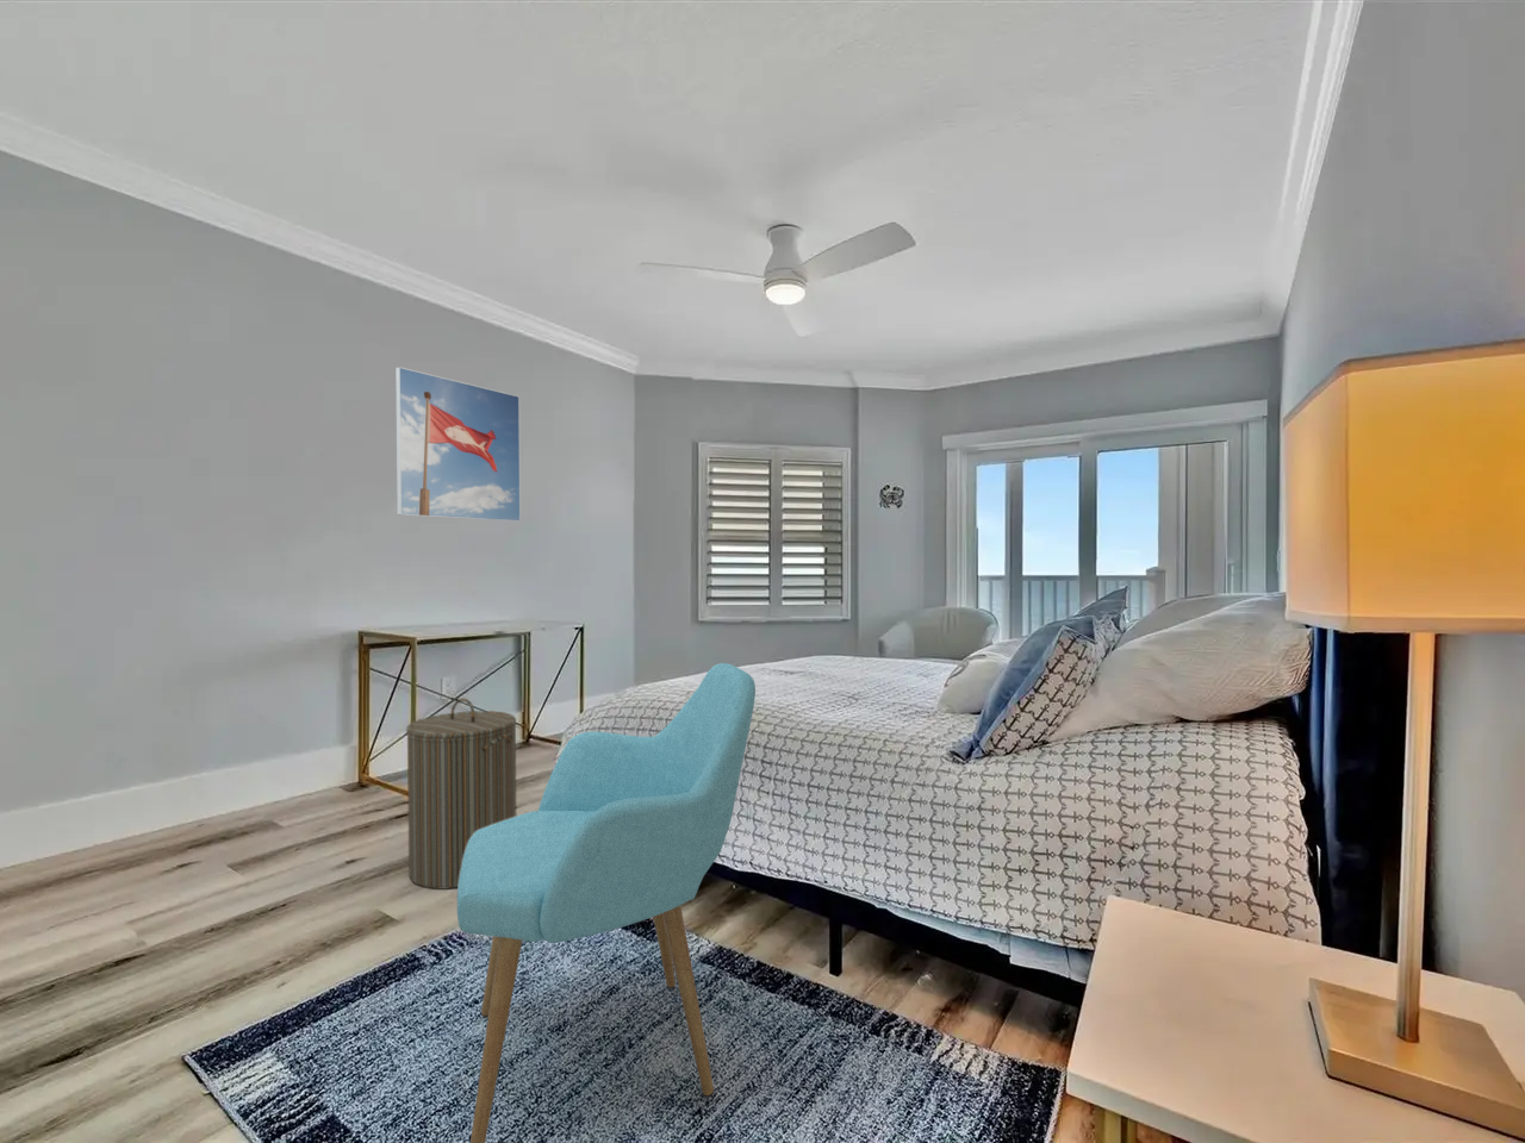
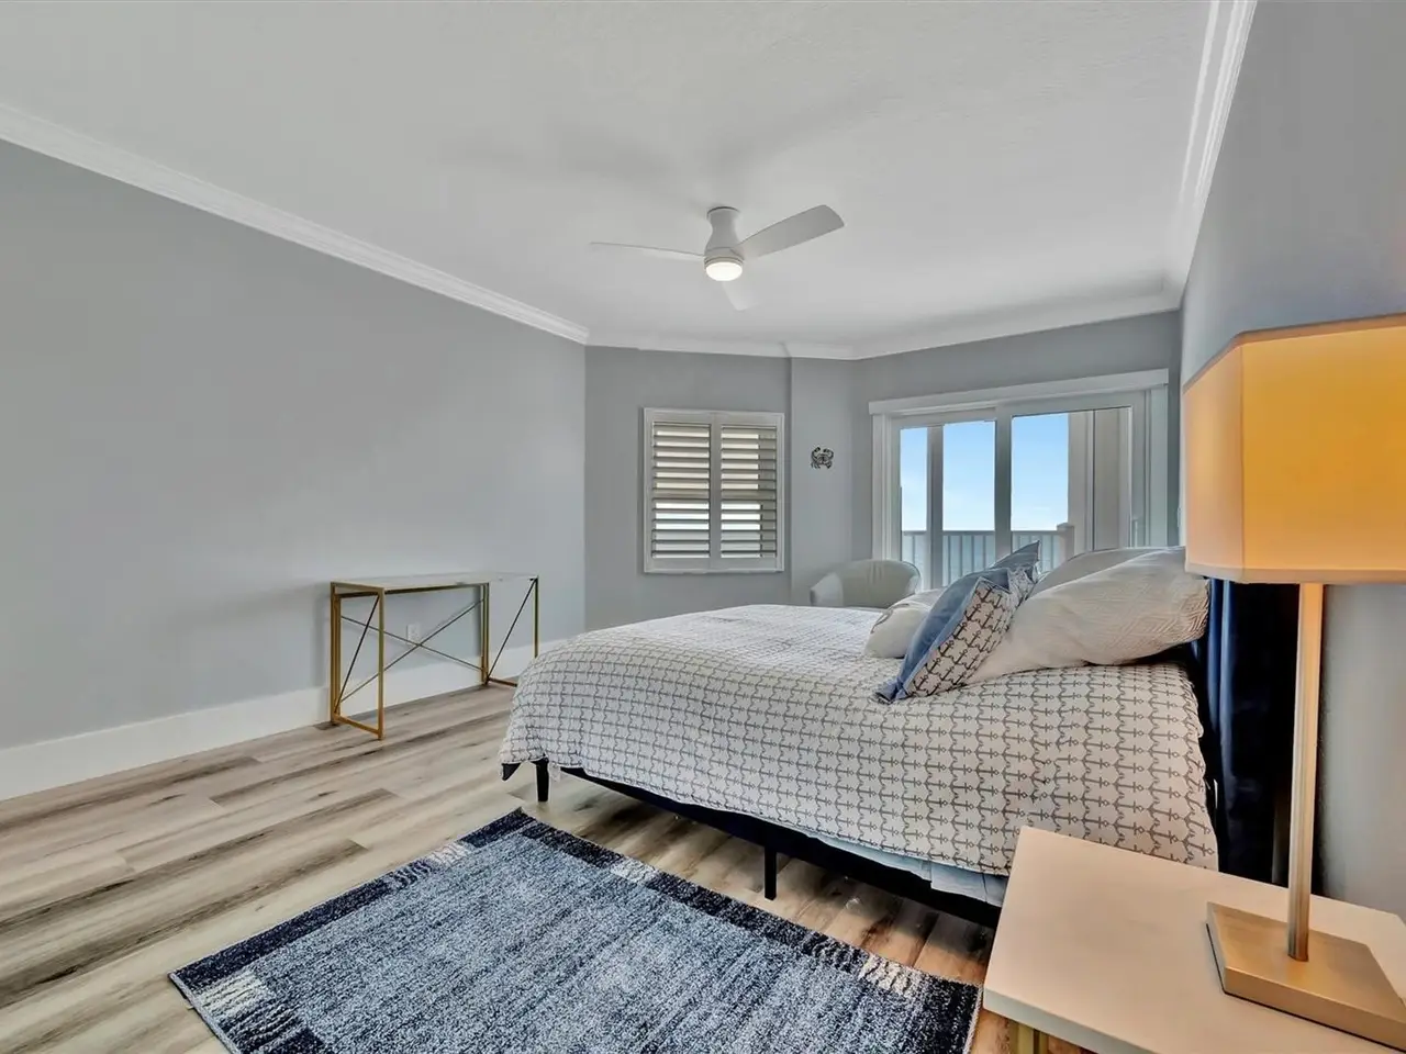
- laundry hamper (462, 783)
- chair (611, 864)
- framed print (462, 450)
